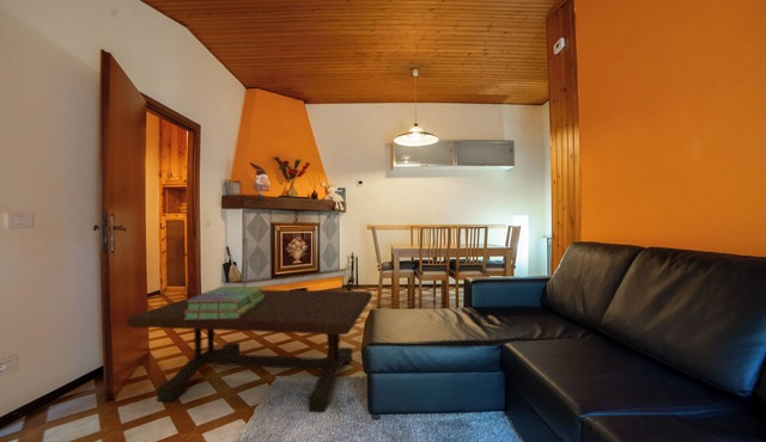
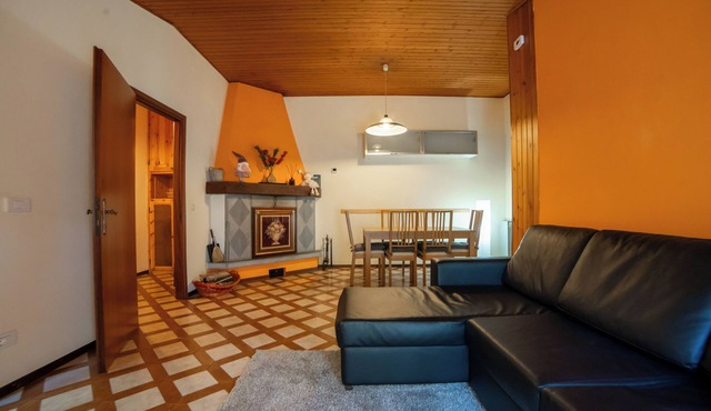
- stack of books (227, 300)
- coffee table (267, 331)
